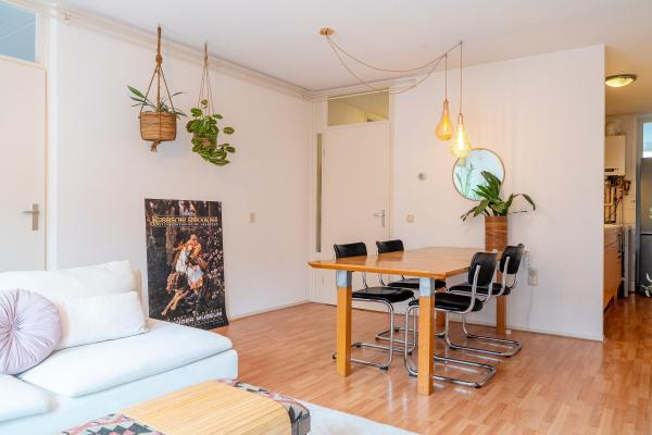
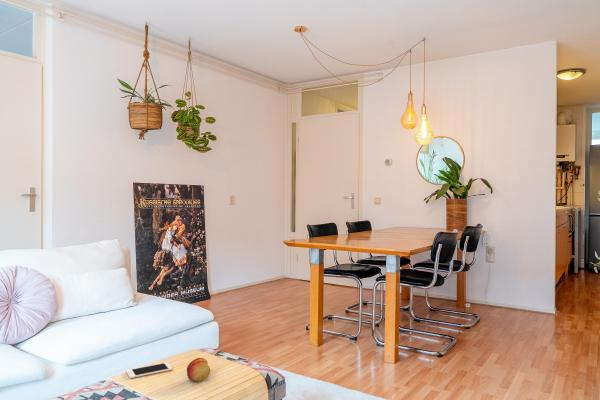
+ fruit (198, 369)
+ cell phone (149, 370)
